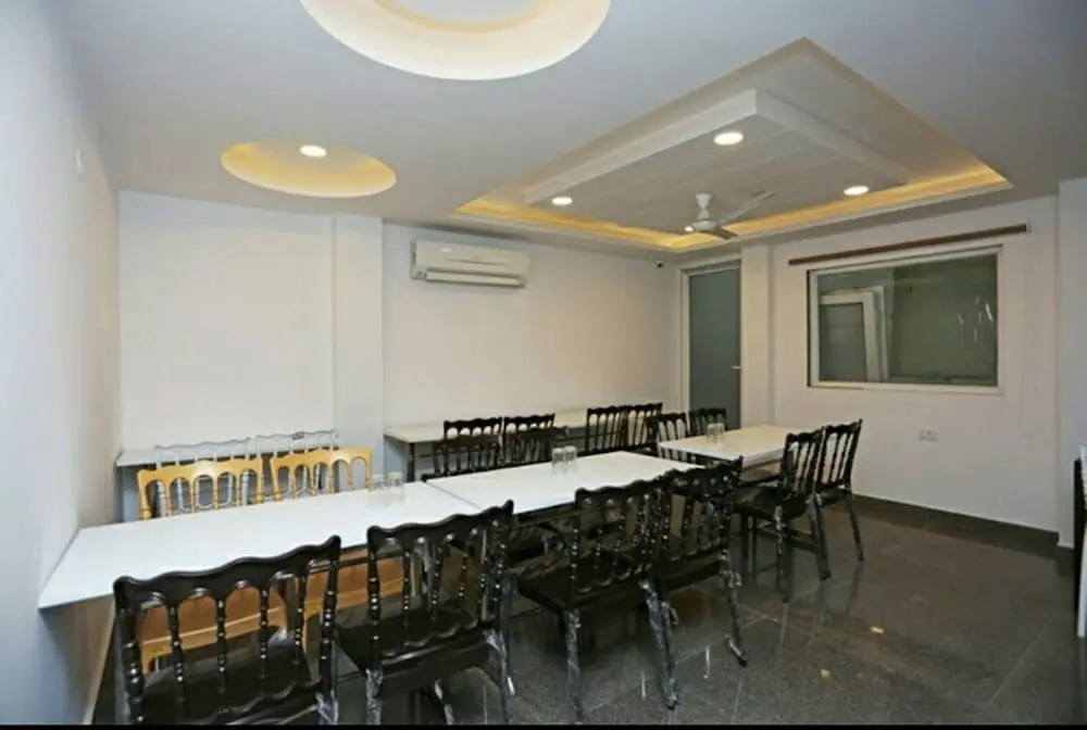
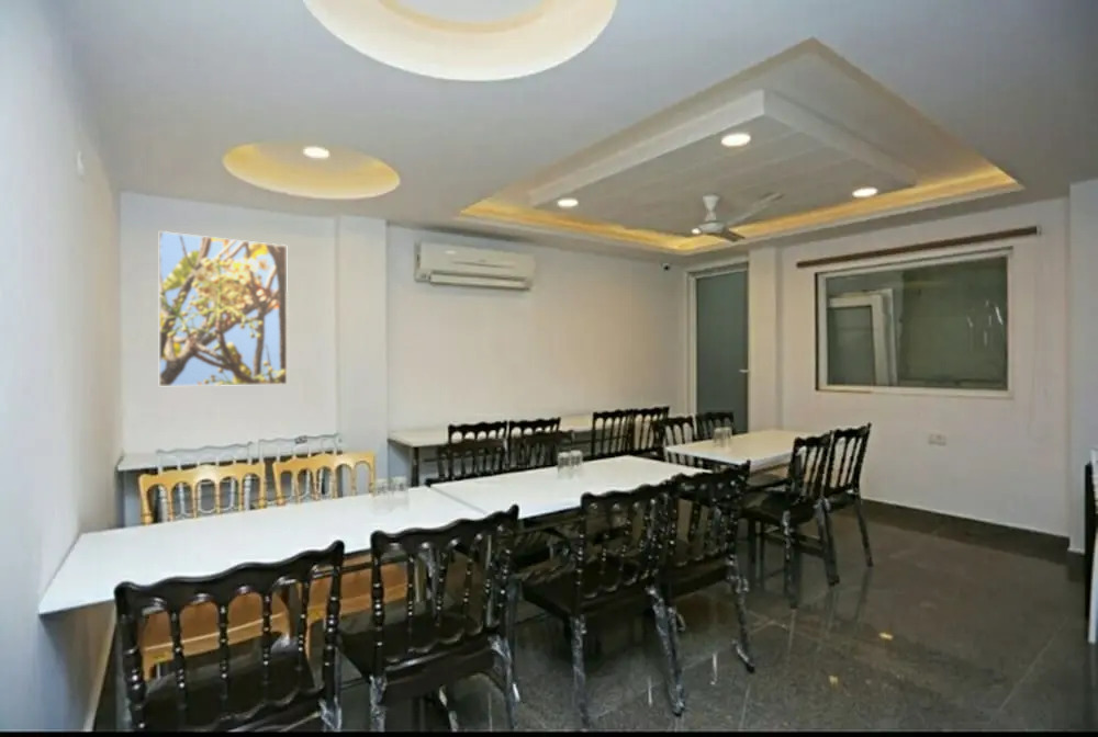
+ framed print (226, 311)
